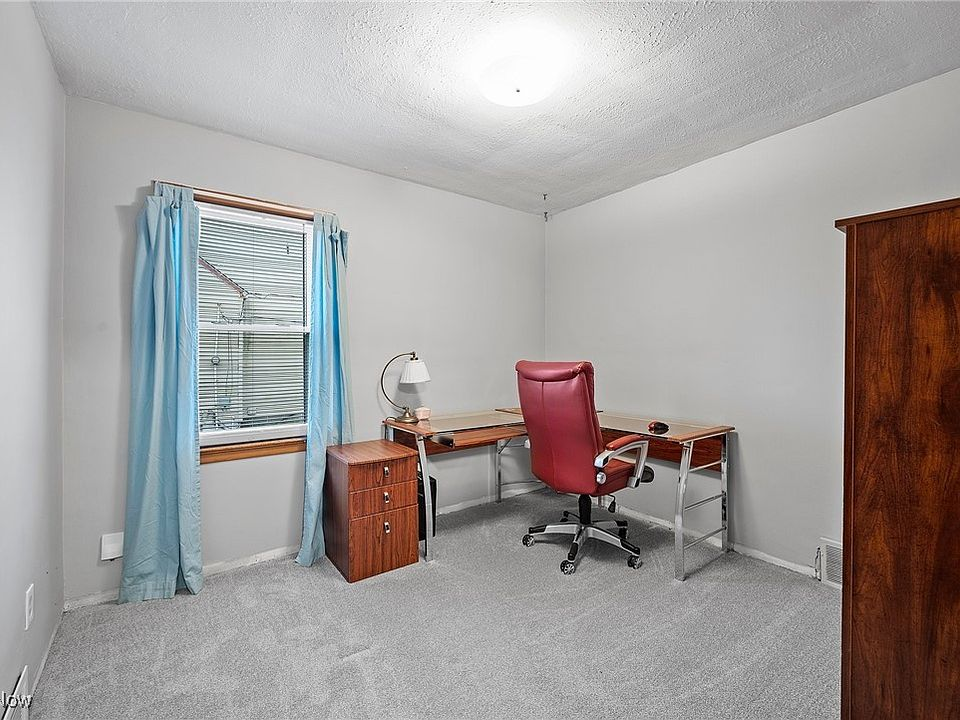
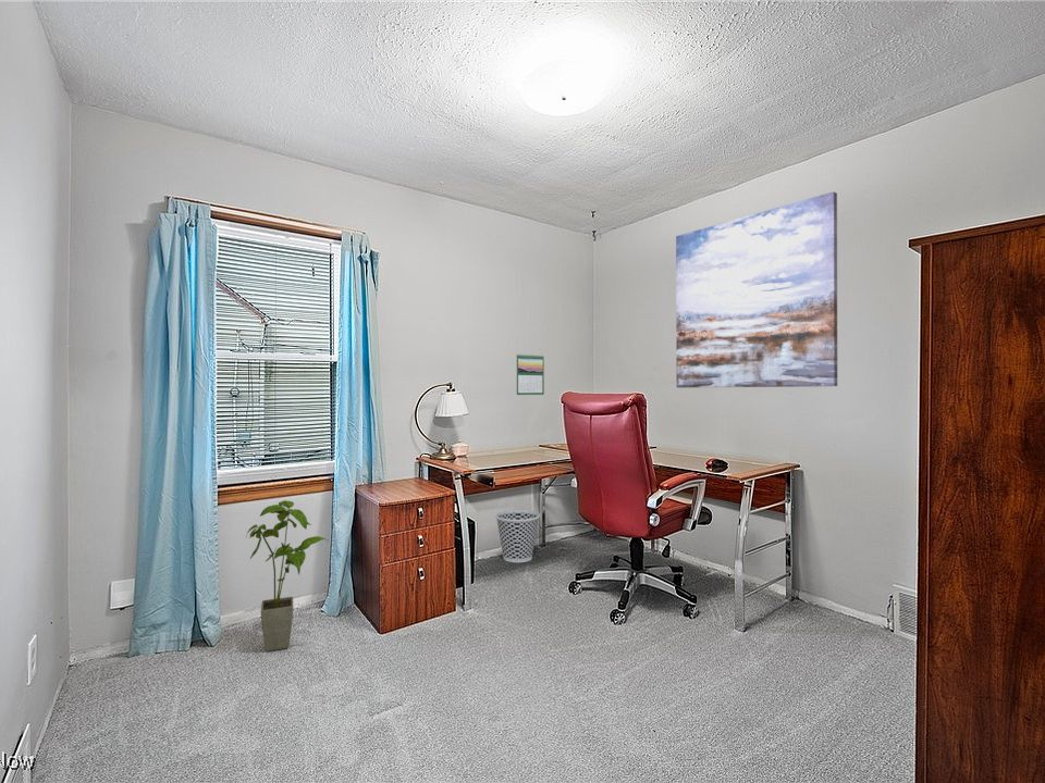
+ house plant (287, 572)
+ wall art (747, 301)
+ calendar (530, 374)
+ wastebasket (517, 536)
